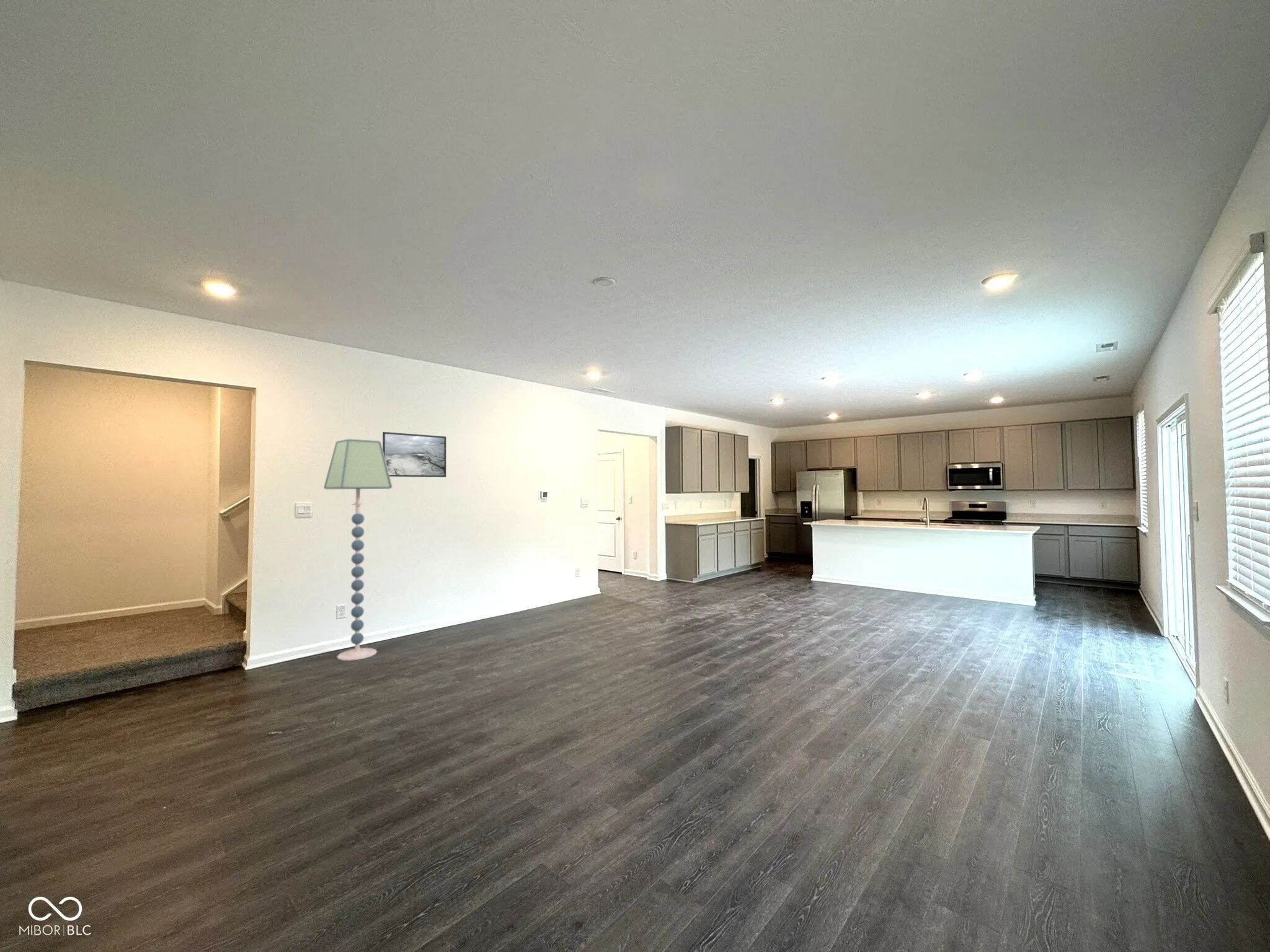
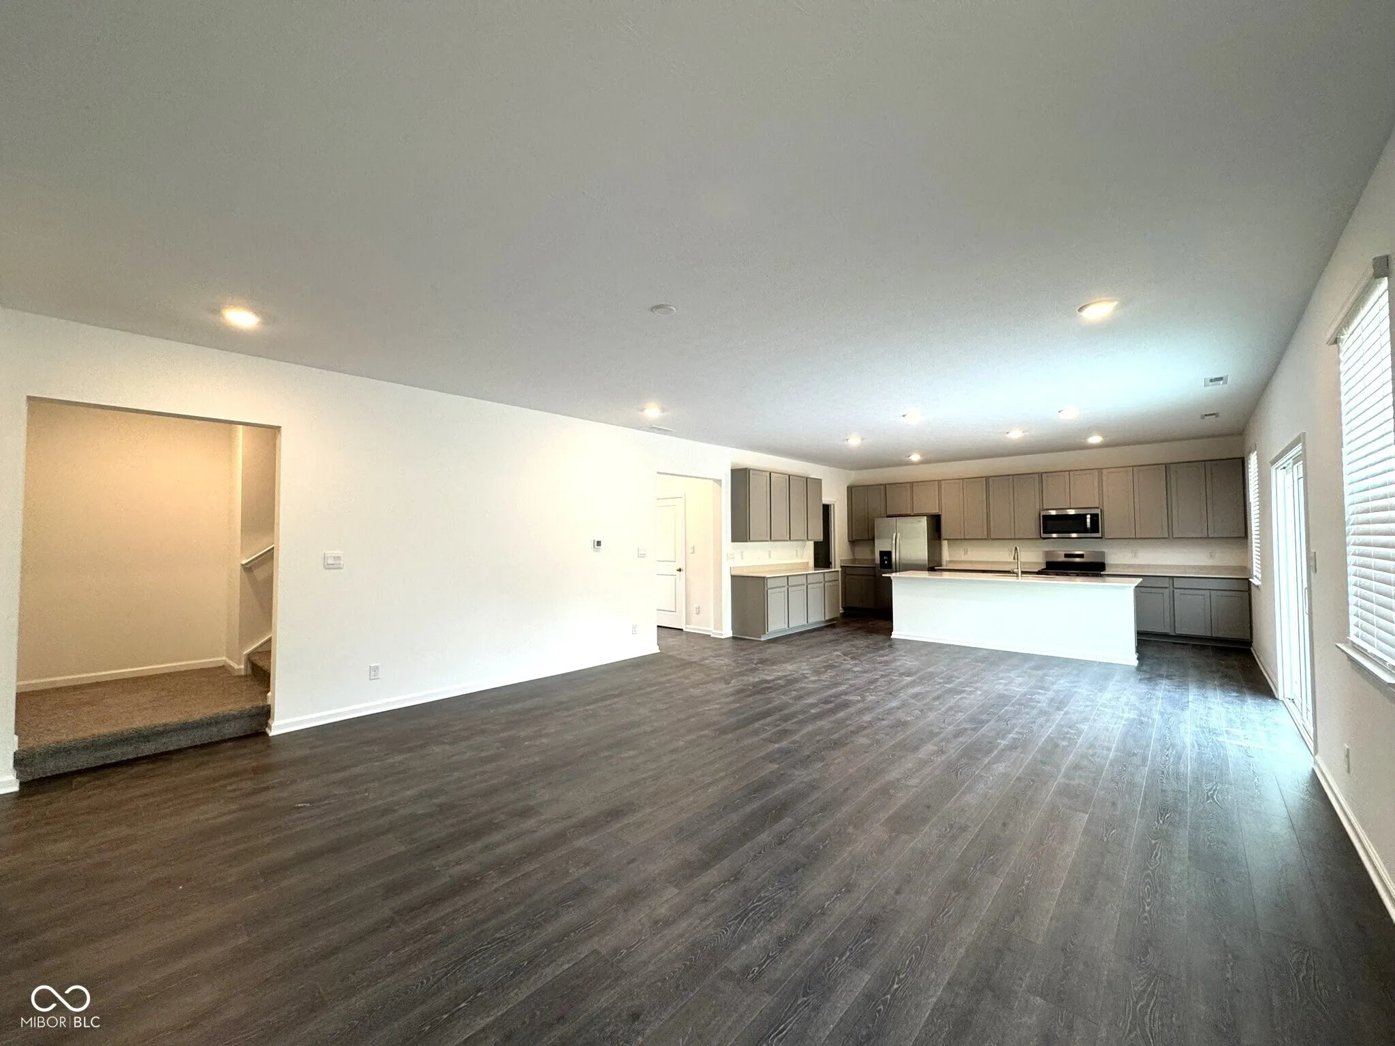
- floor lamp (357, 547)
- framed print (415, 456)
